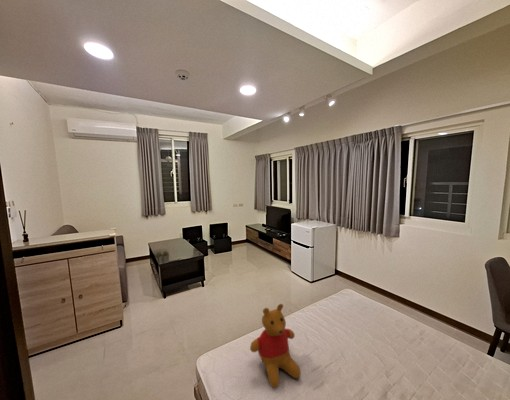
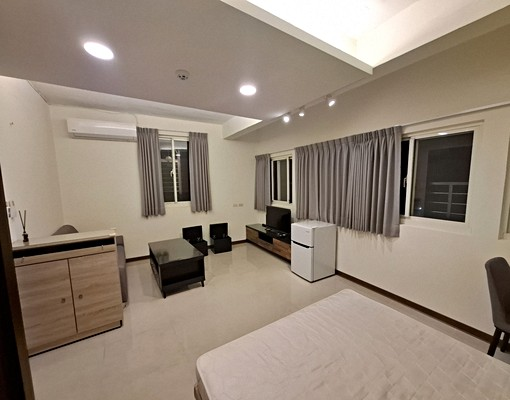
- teddy bear (277, 339)
